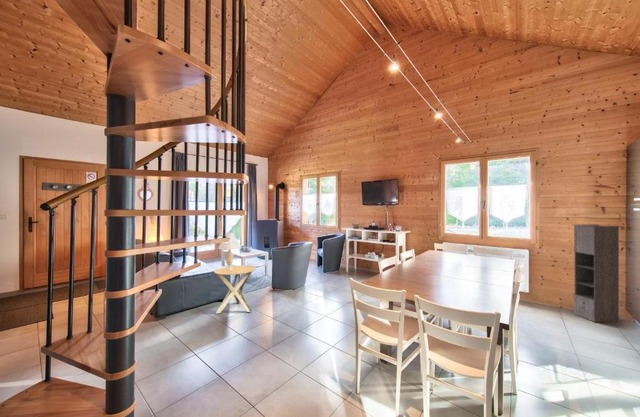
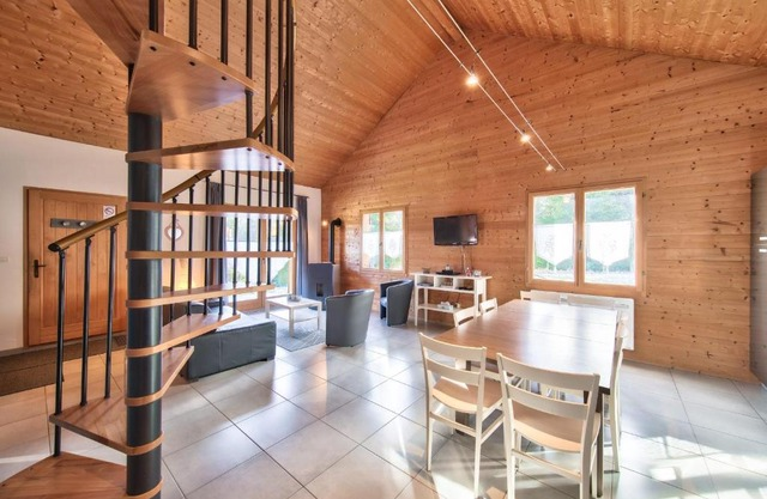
- side table (235, 288)
- storage cabinet (595, 271)
- table lamp (229, 251)
